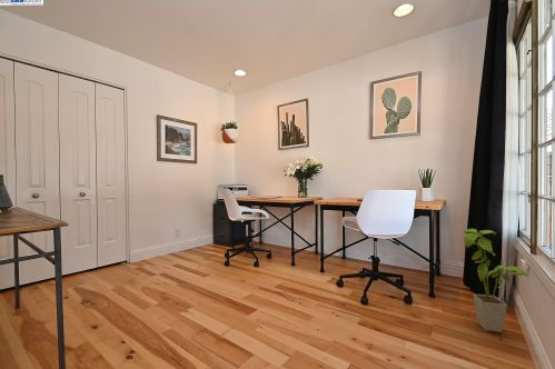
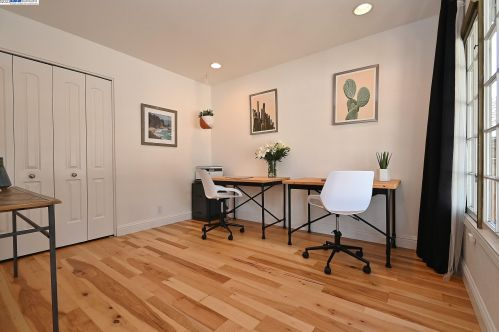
- house plant (487, 280)
